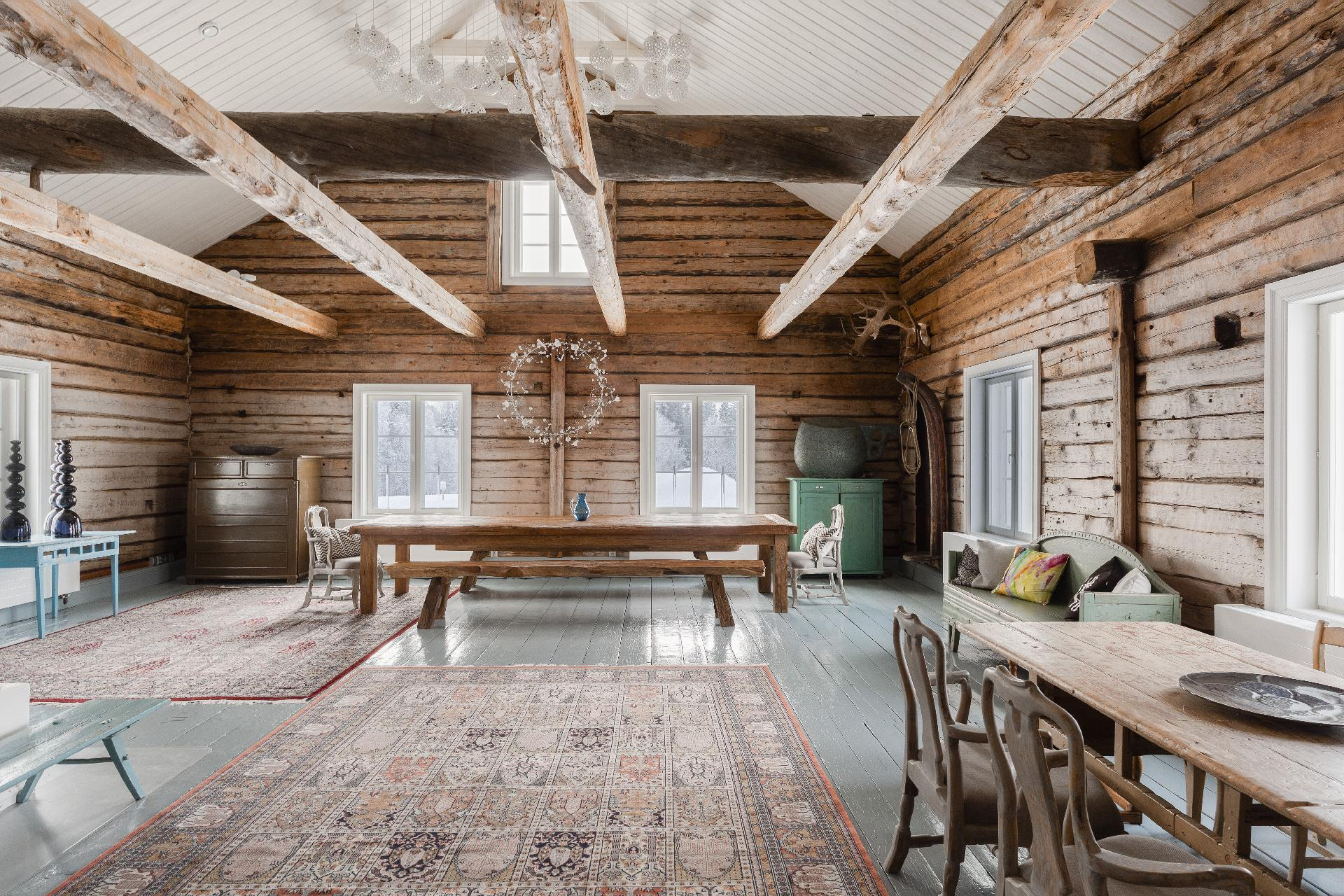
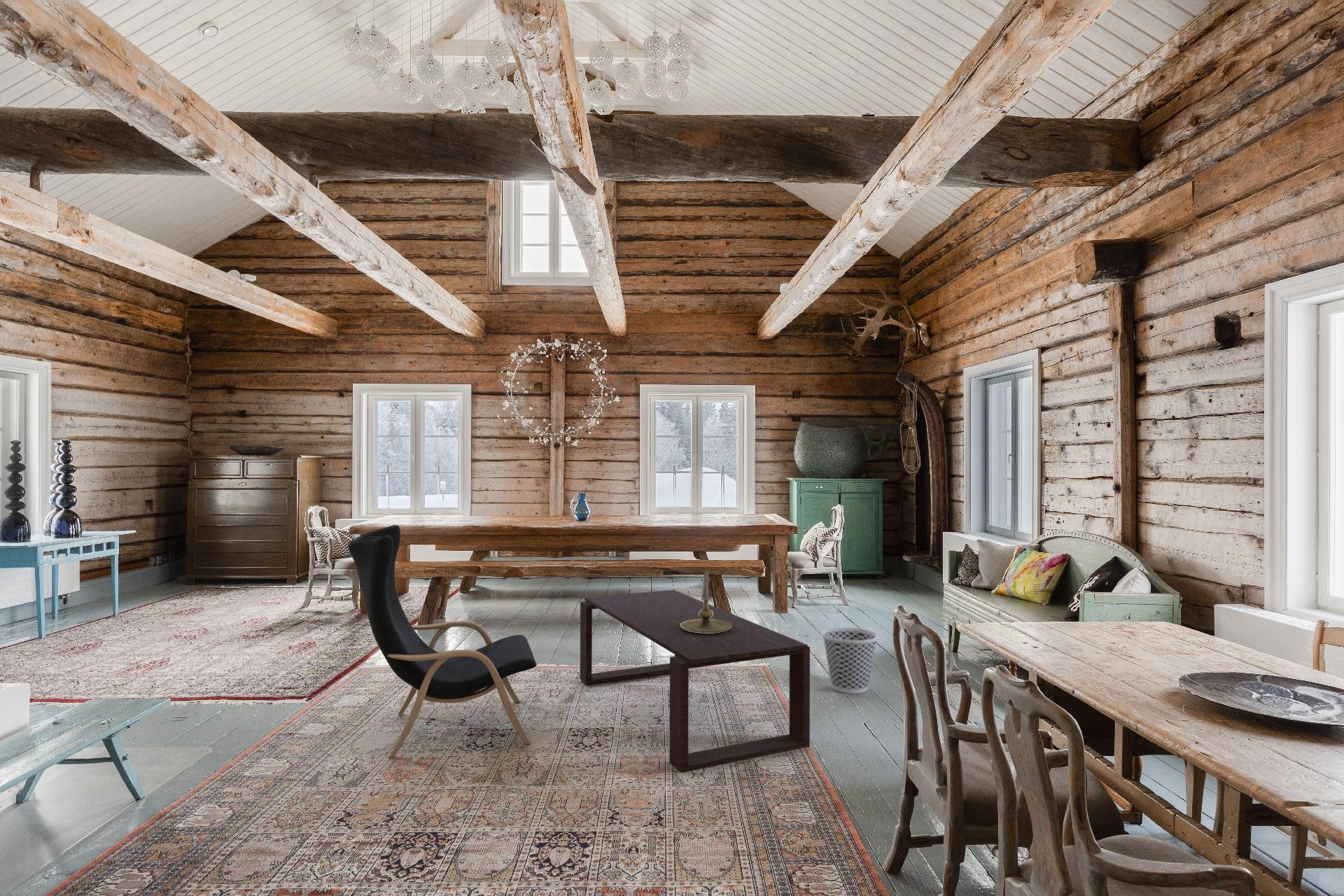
+ wastebasket (849, 660)
+ coffee table (680, 663)
+ candle holder (706, 598)
+ lounge chair (443, 629)
